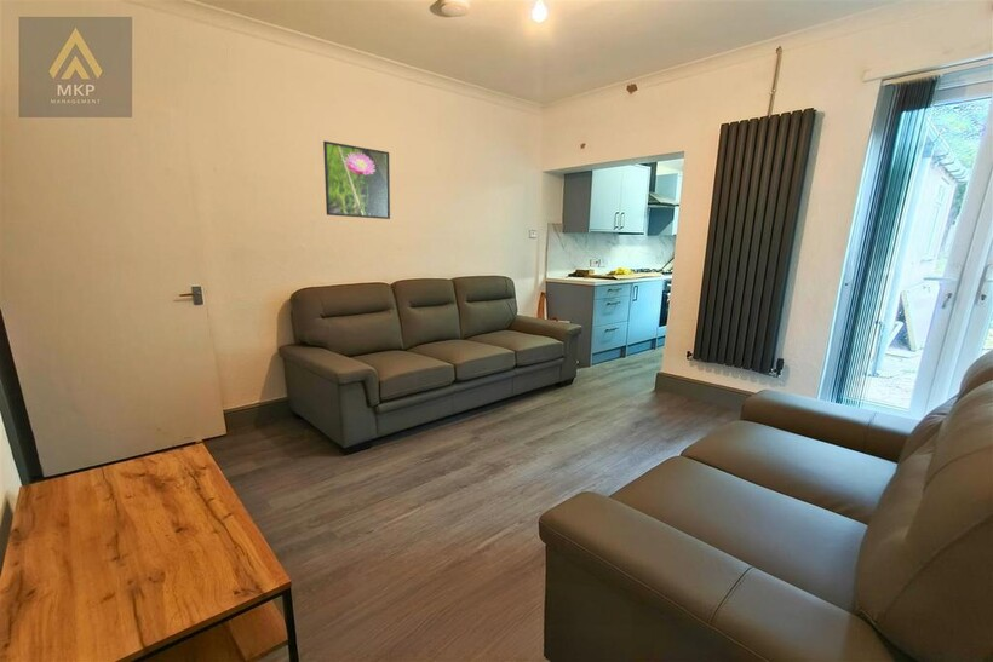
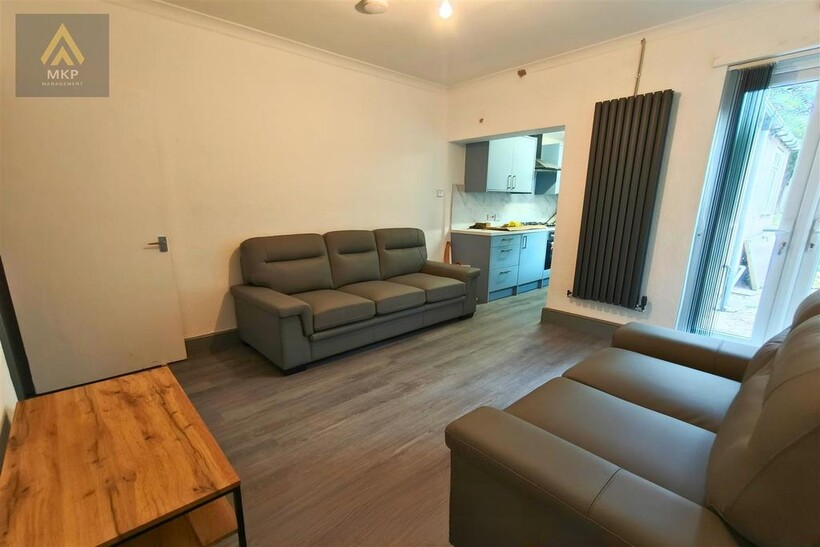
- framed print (358, 182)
